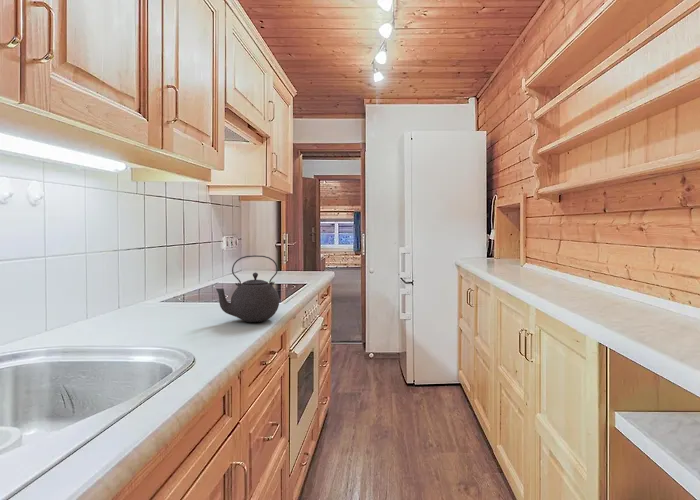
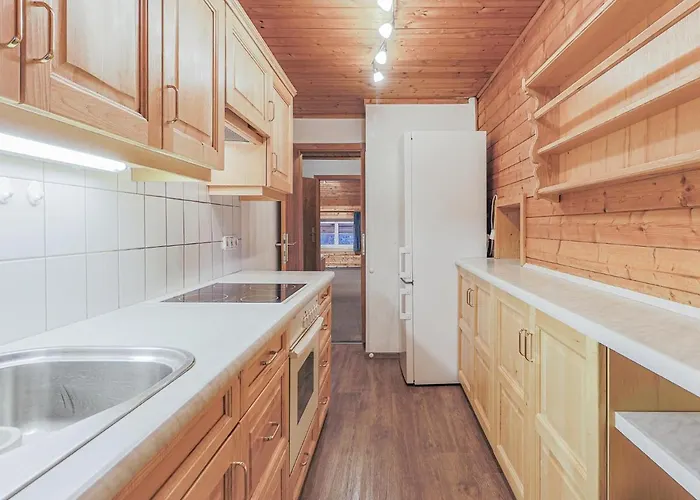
- kettle (248, 288)
